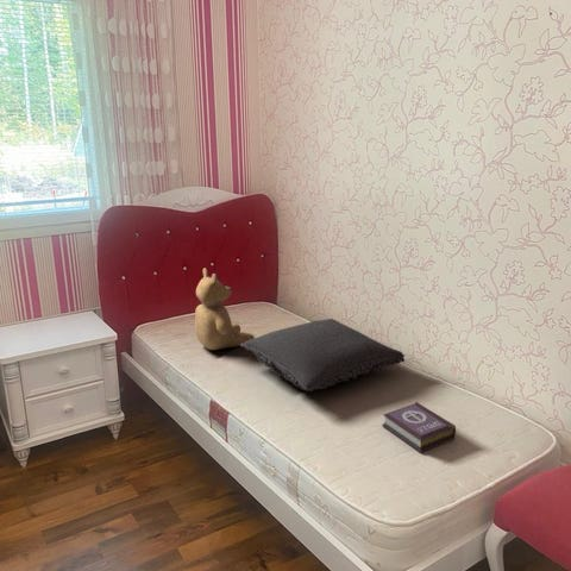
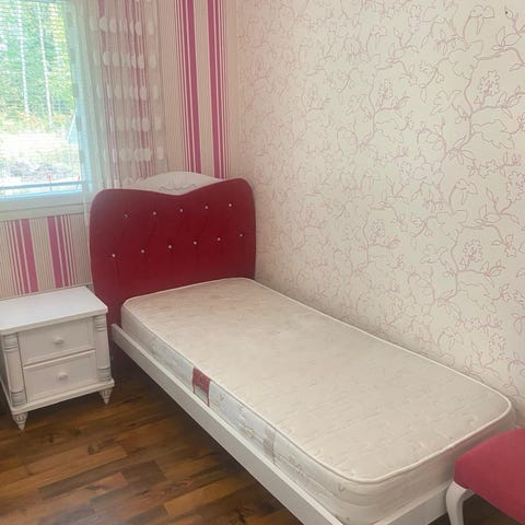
- teddy bear (222, 307)
- pillow (320, 352)
- book (418, 425)
